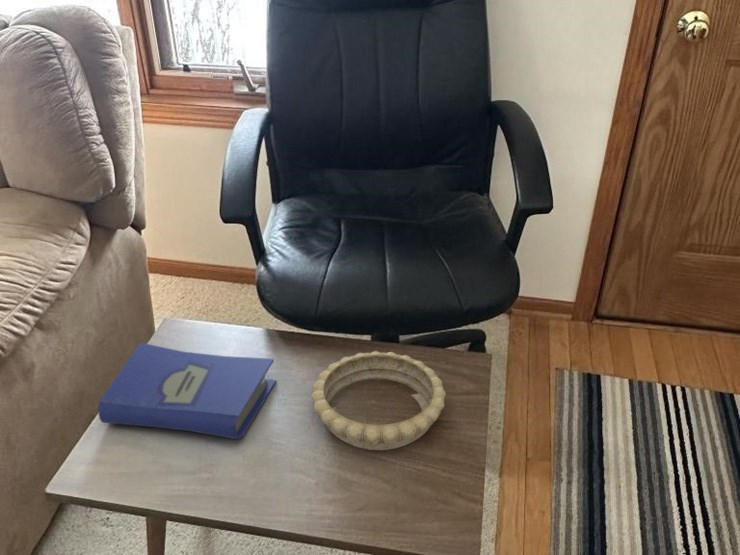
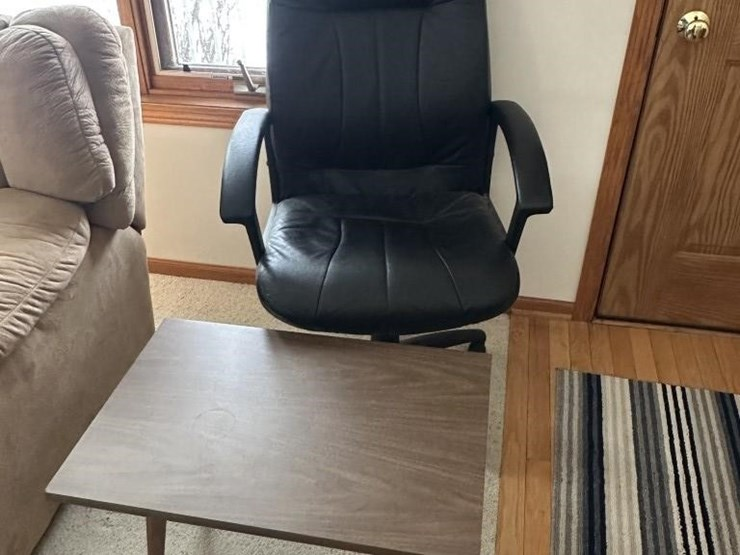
- hardcover book (188, 391)
- decorative bowl (378, 378)
